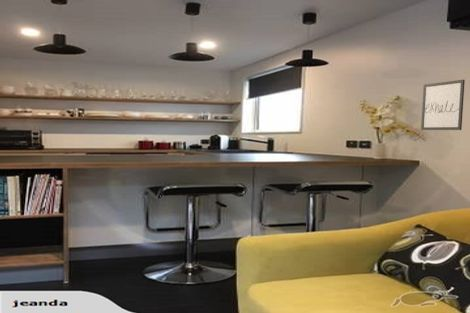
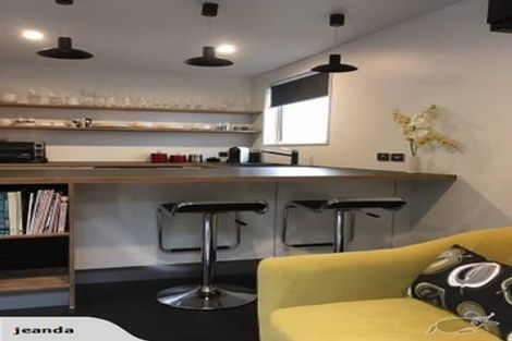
- wall art (441, 106)
